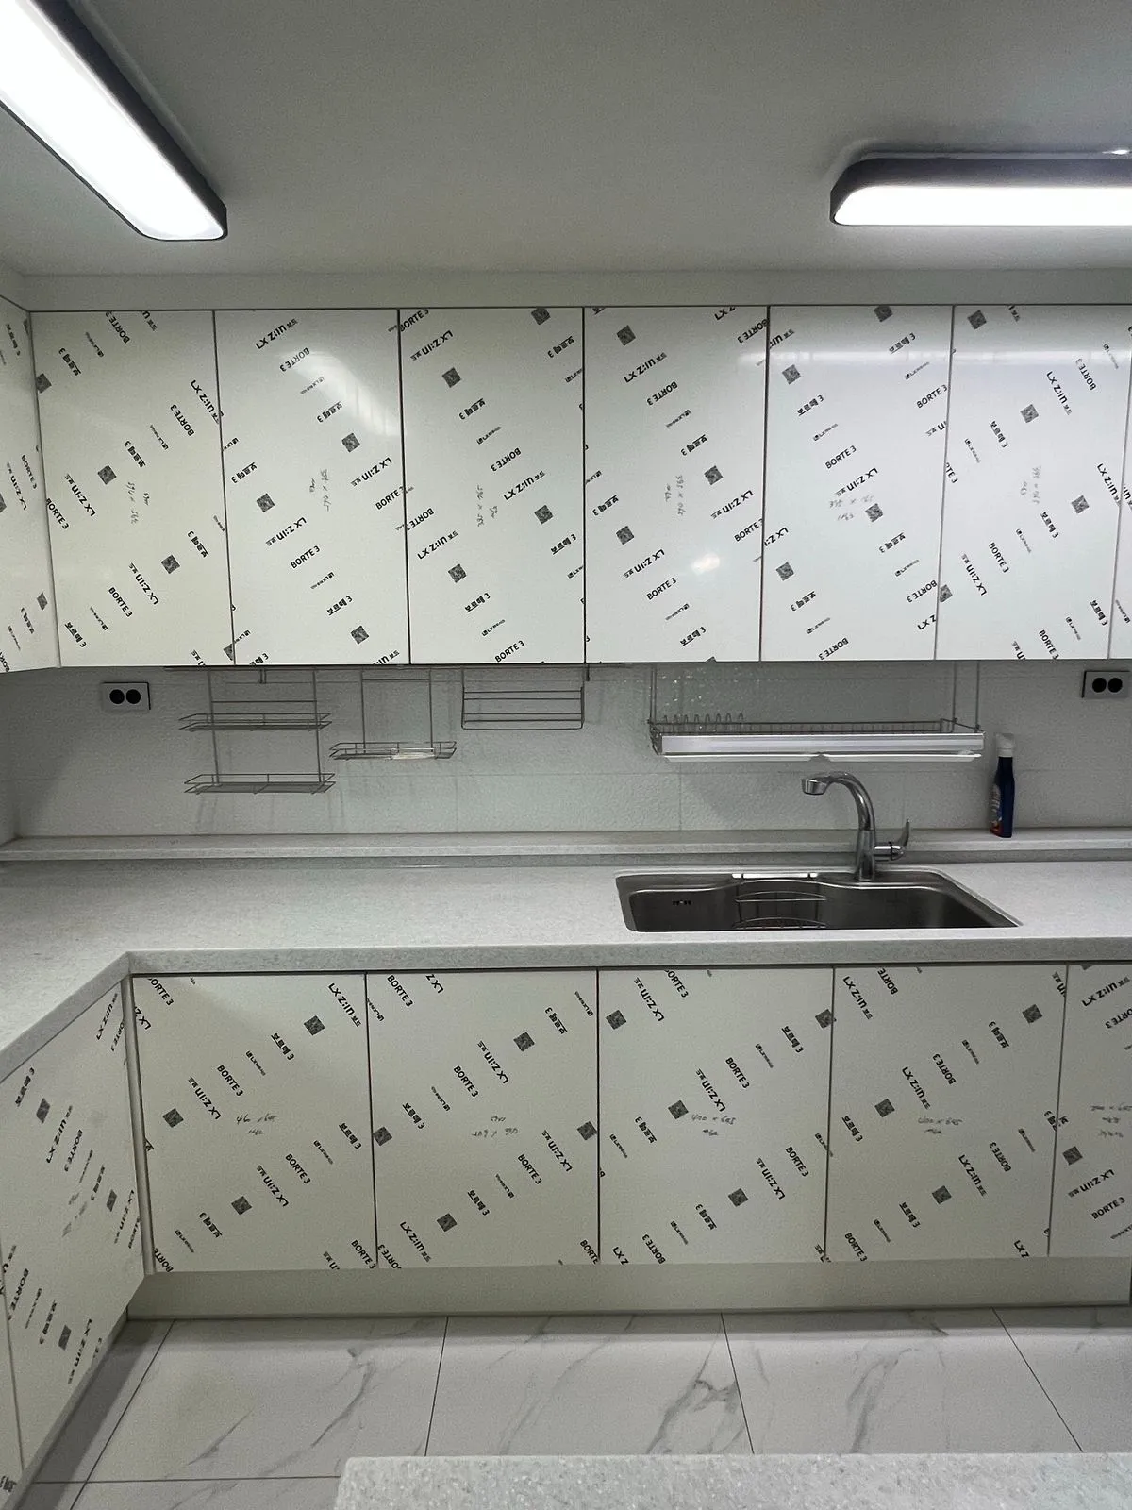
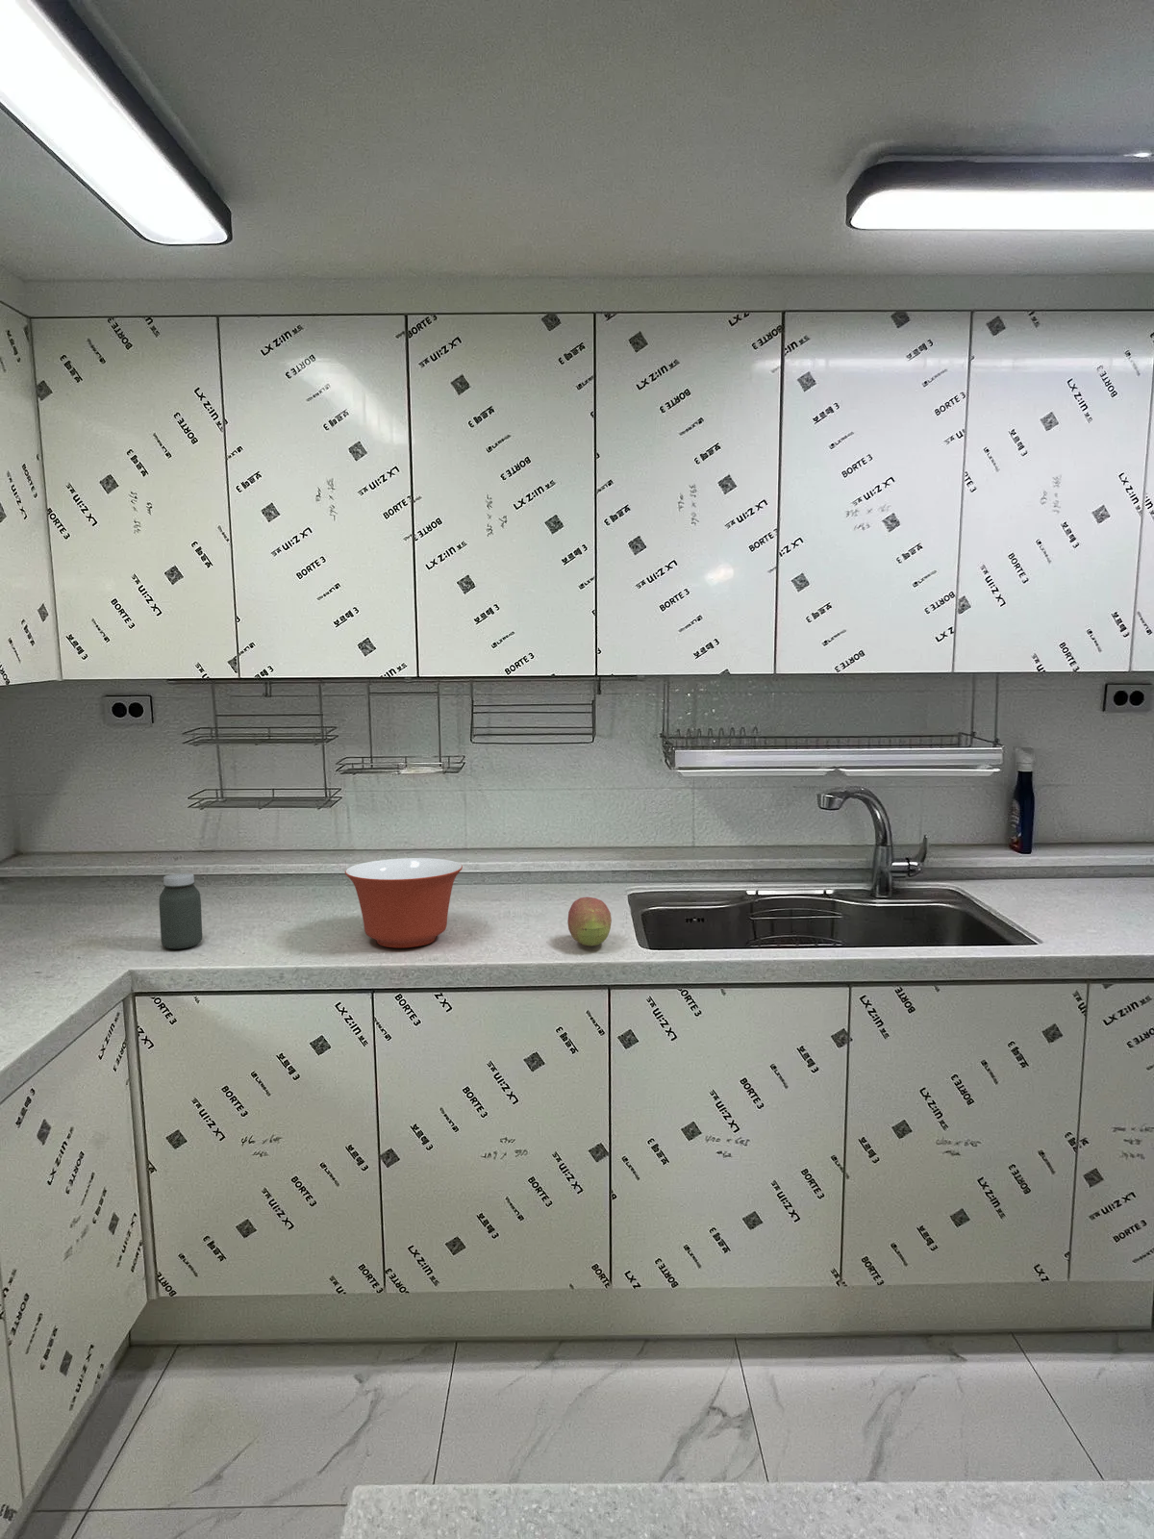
+ mixing bowl (405, 904)
+ fruit (589, 921)
+ jar (179, 910)
